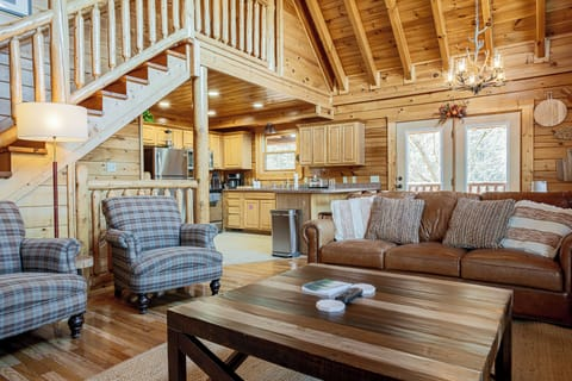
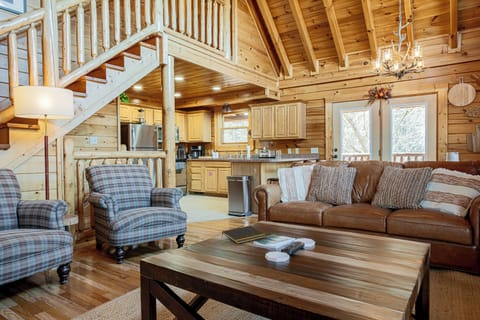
+ notepad (244, 234)
